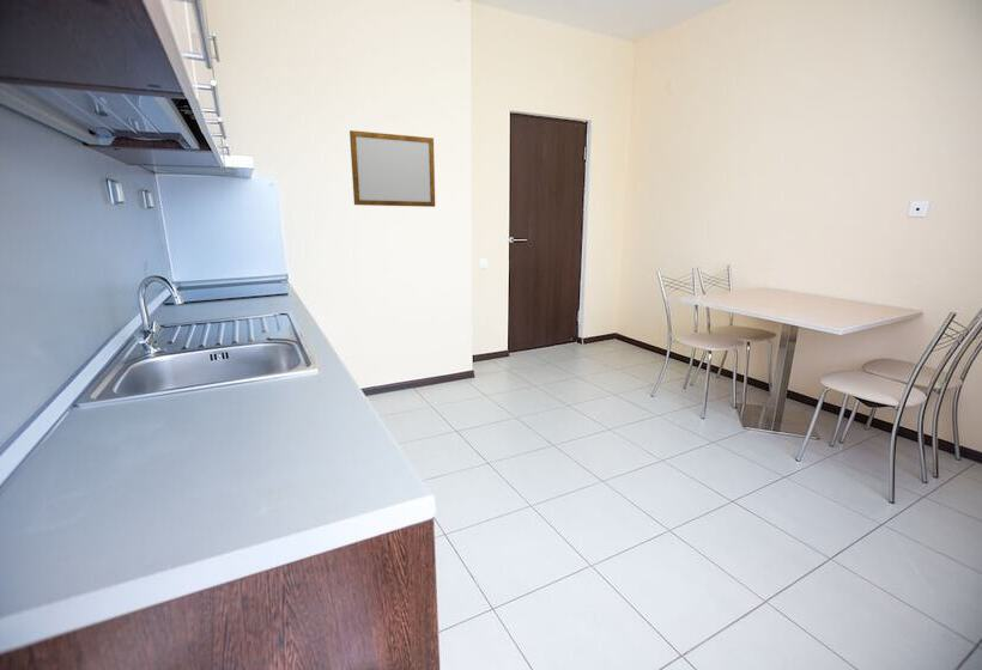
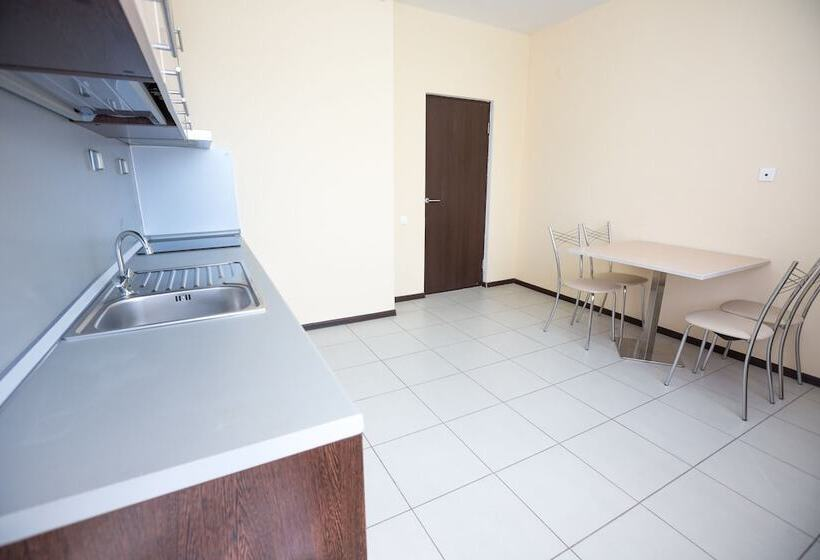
- writing board (394, 170)
